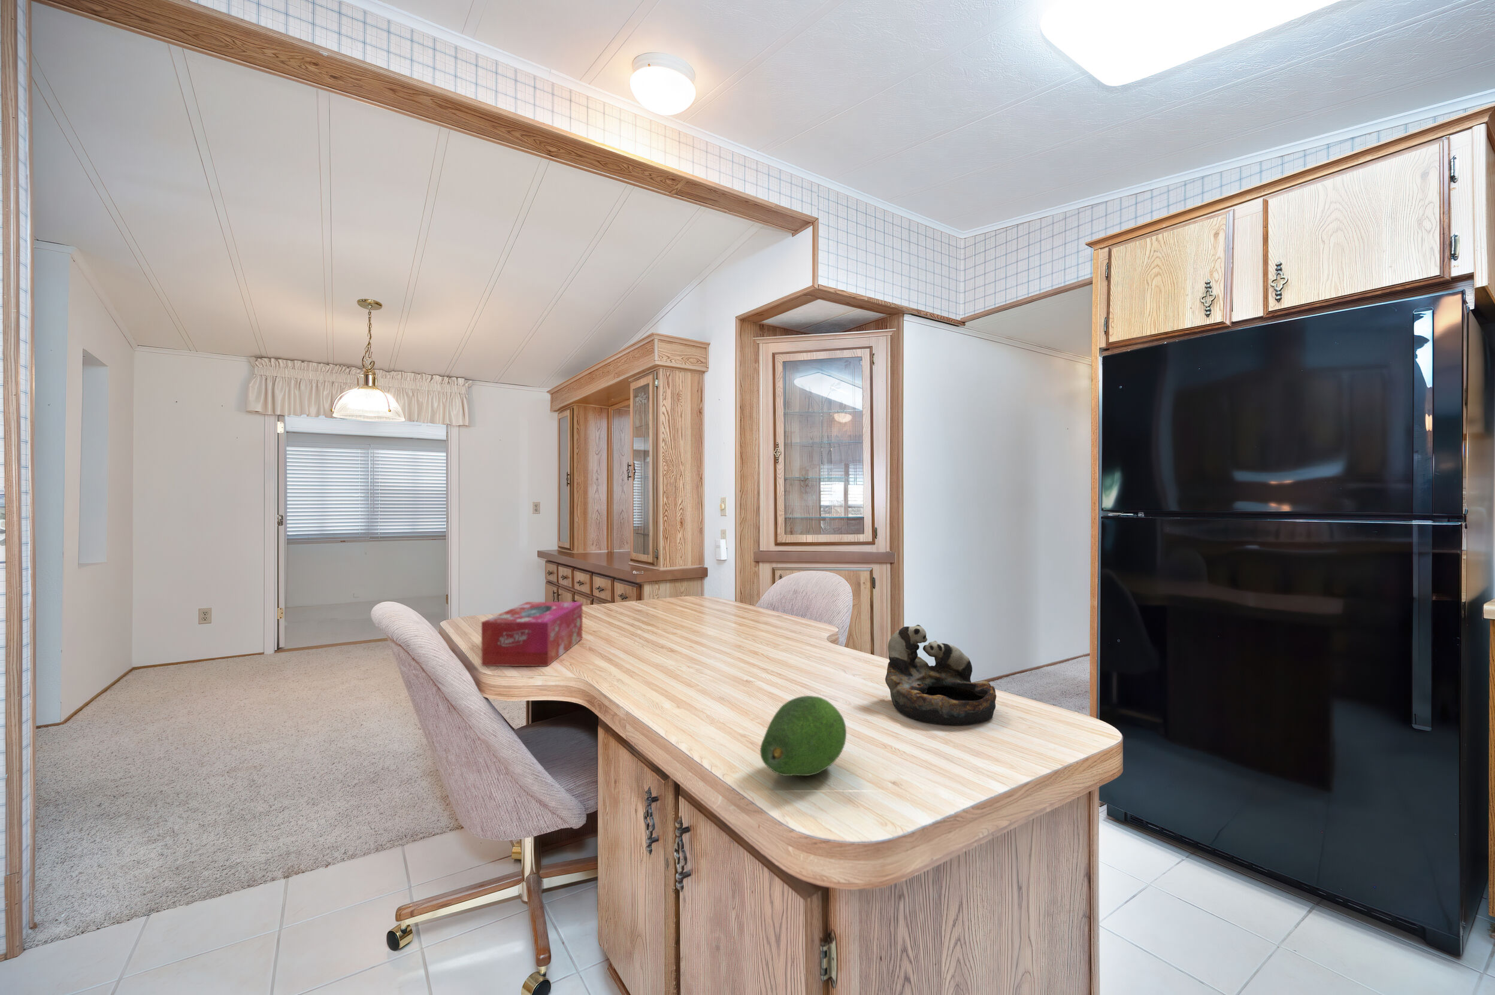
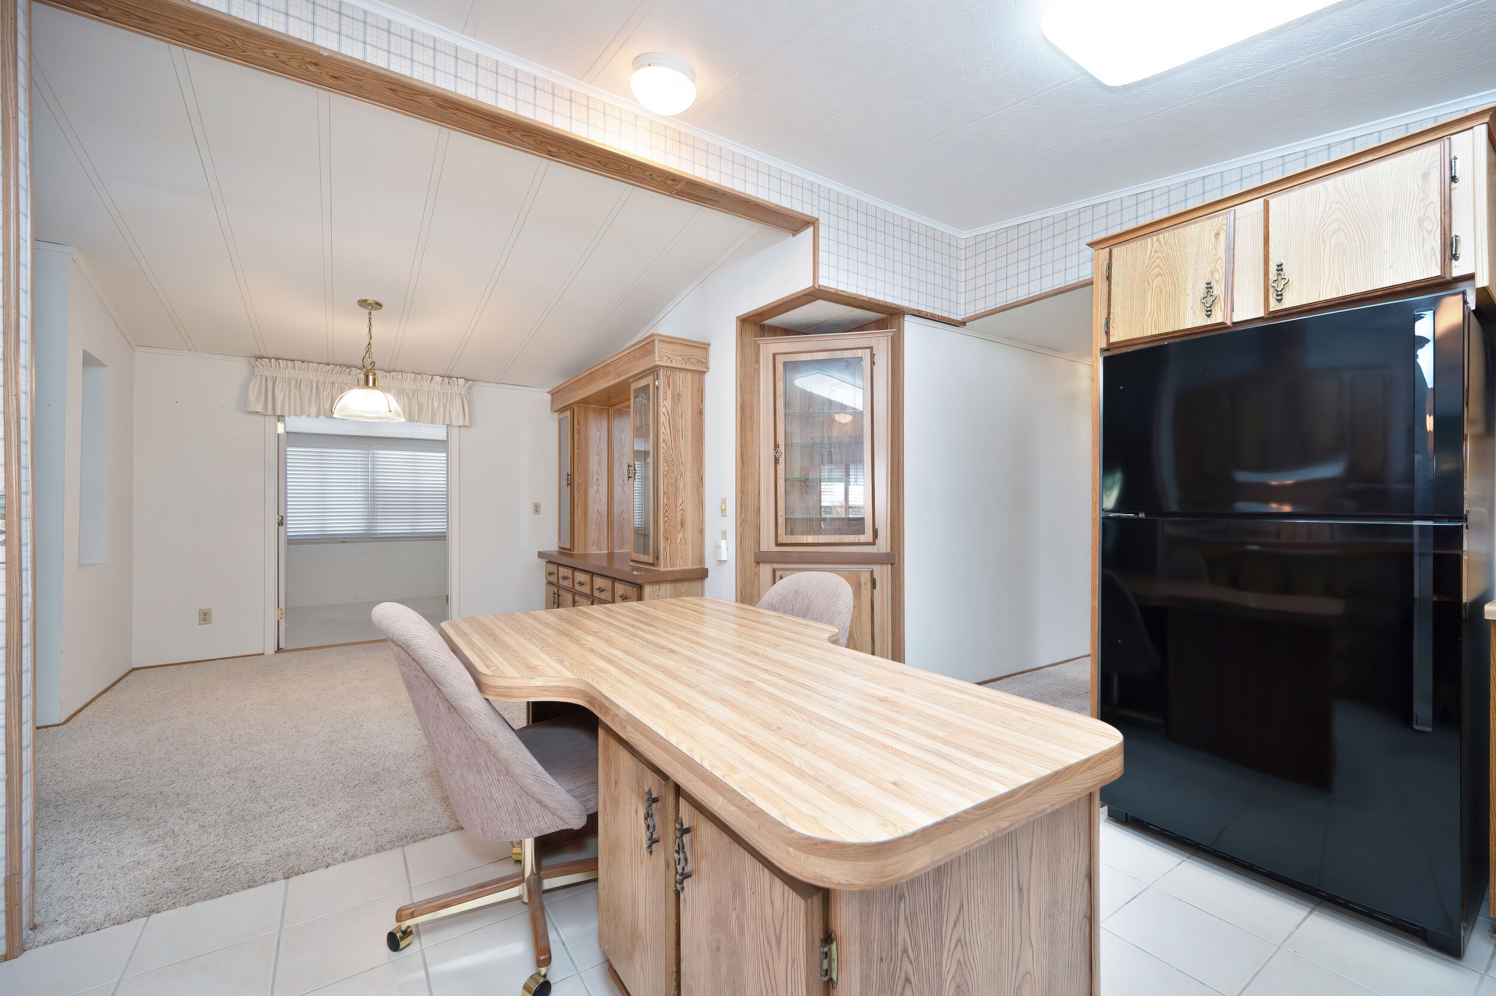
- bowl (941, 669)
- tissue box (536, 631)
- fruit (801, 737)
